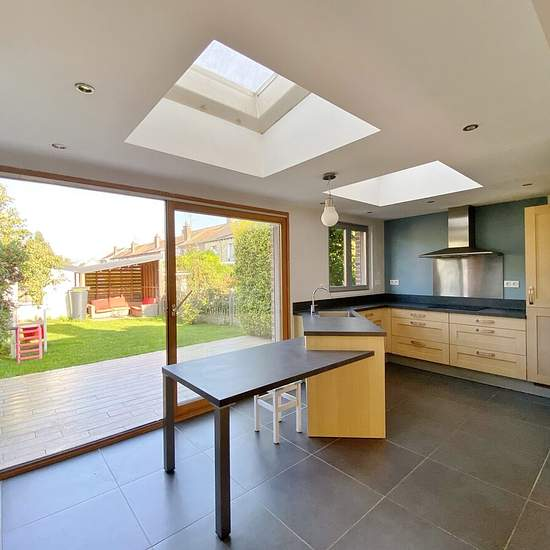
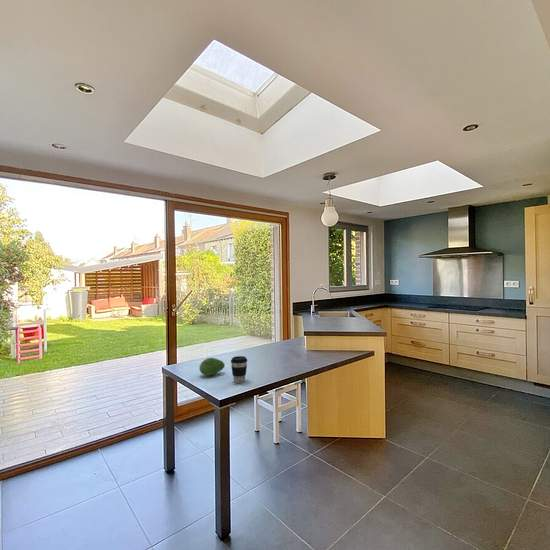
+ fruit (212, 366)
+ coffee cup (239, 369)
